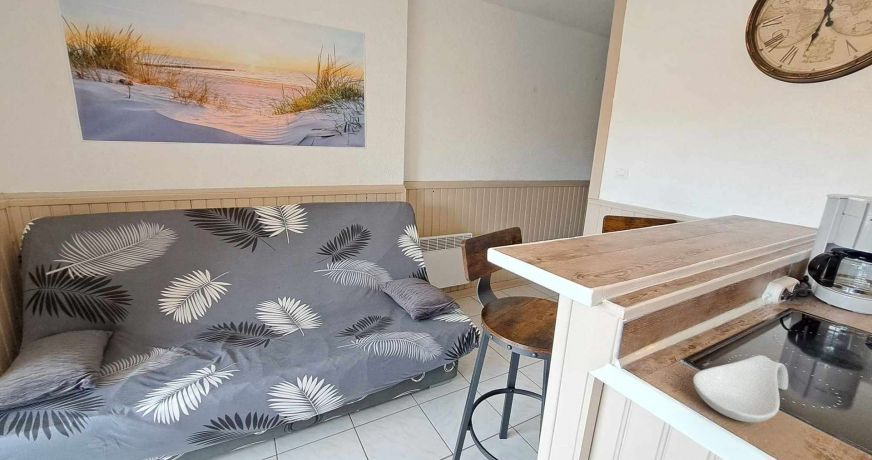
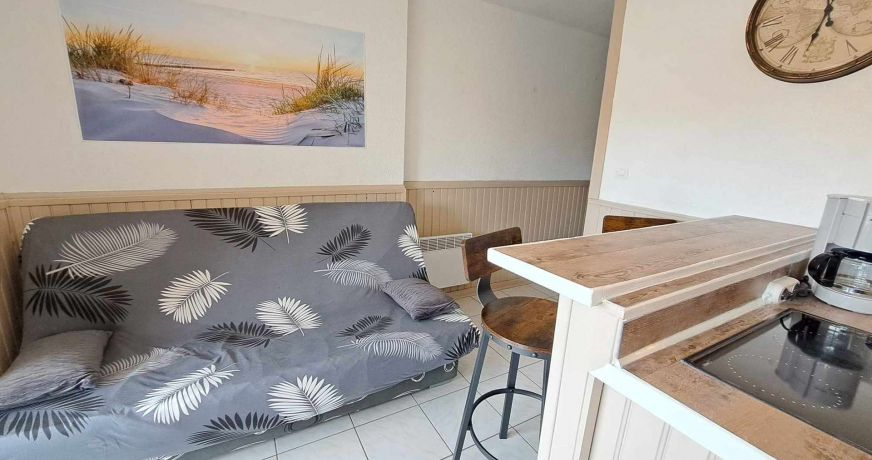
- spoon rest (748, 383)
